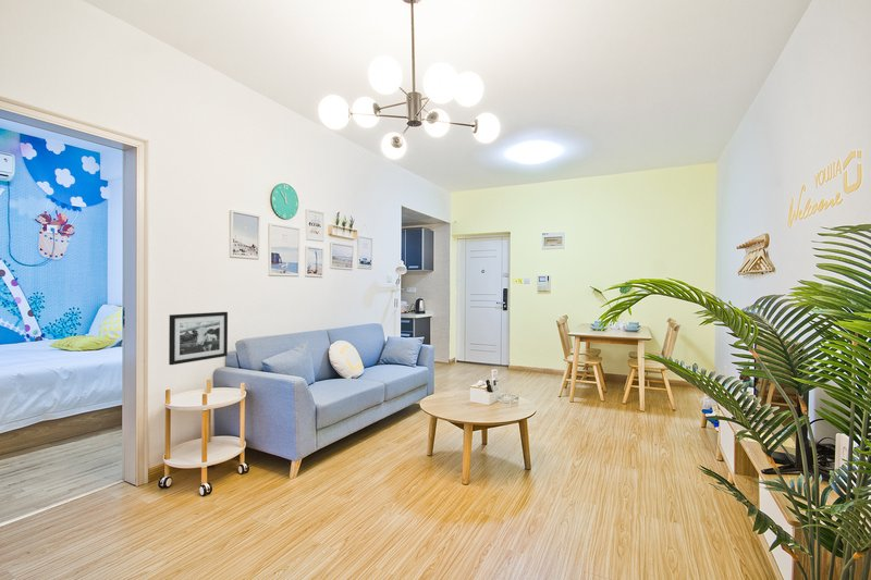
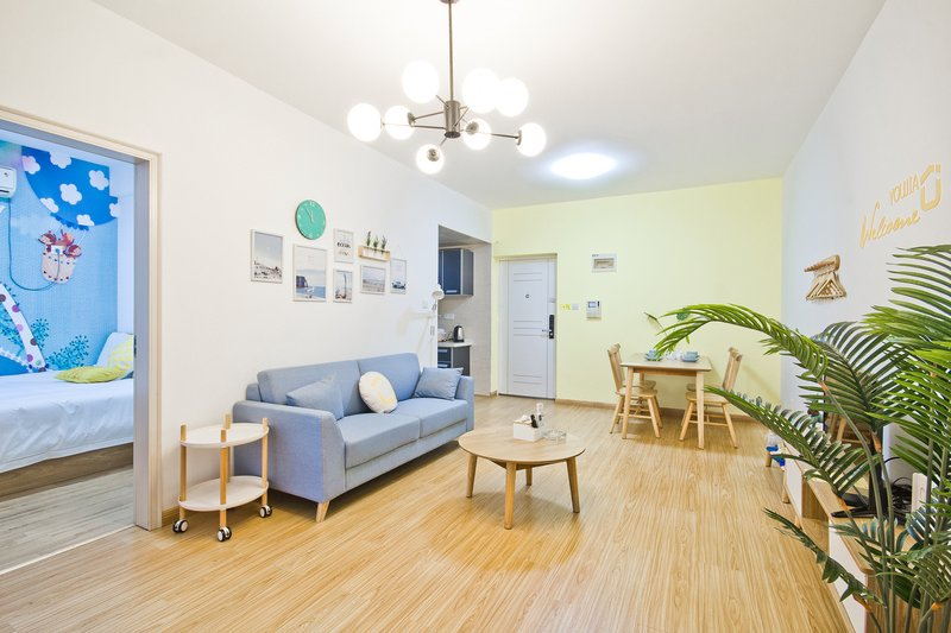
- picture frame (199, 336)
